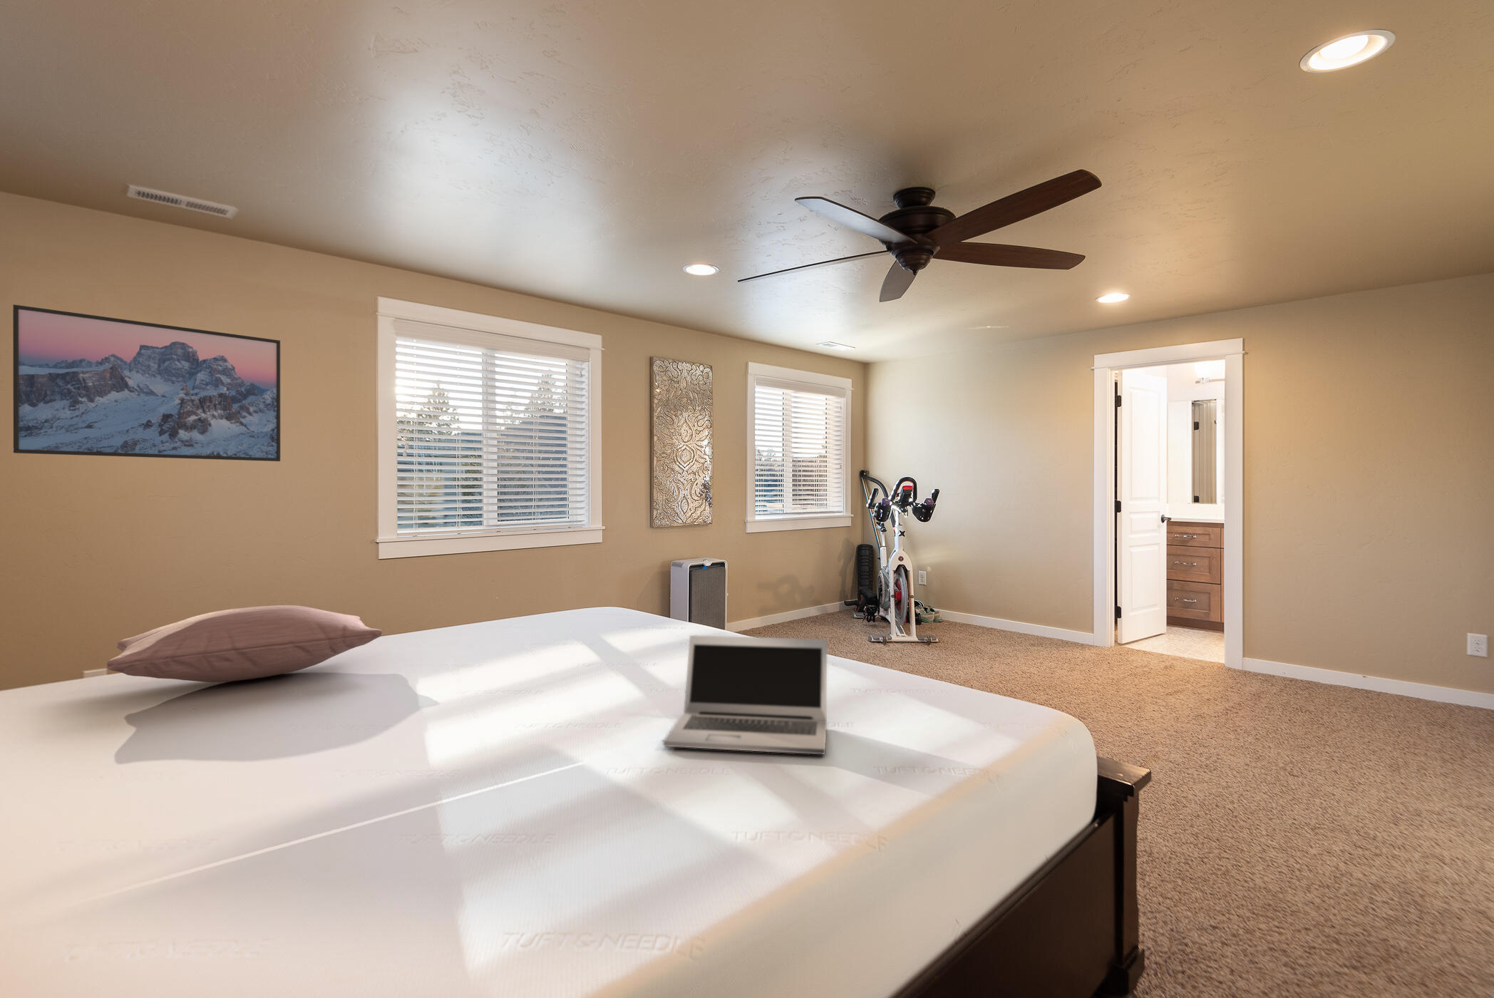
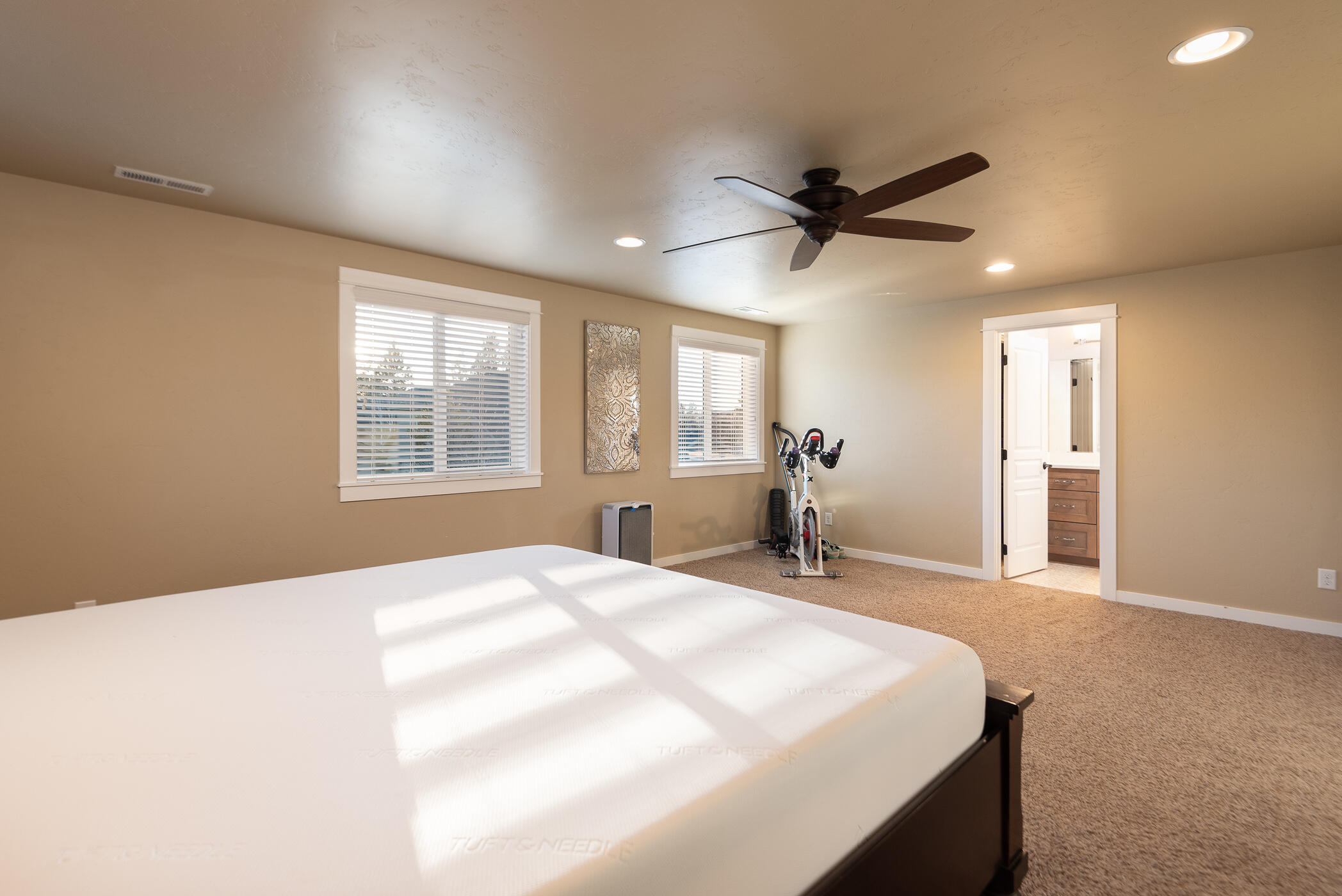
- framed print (160, 391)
- laptop (750, 689)
- pillow (254, 642)
